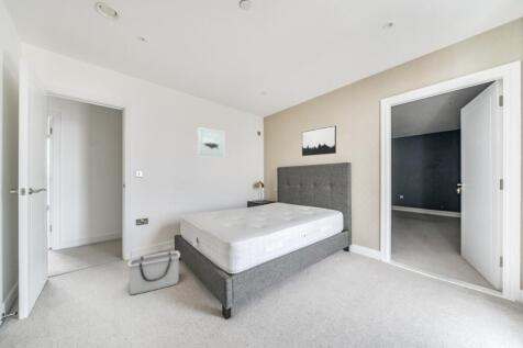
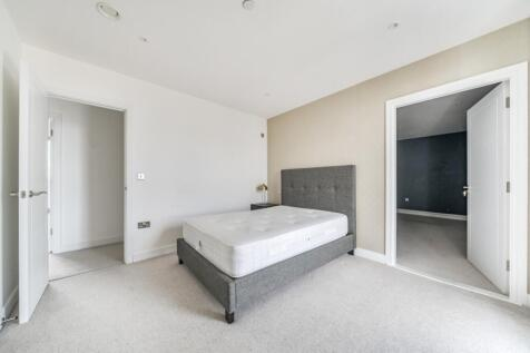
- wall art (211, 144)
- storage bin (155, 271)
- wall art (318, 142)
